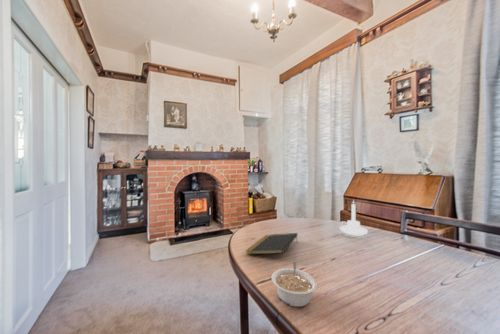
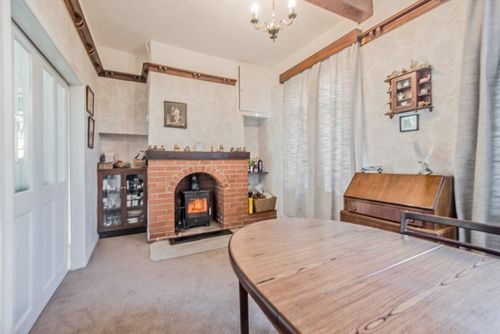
- notepad (273, 242)
- legume (292, 285)
- candle holder (353, 215)
